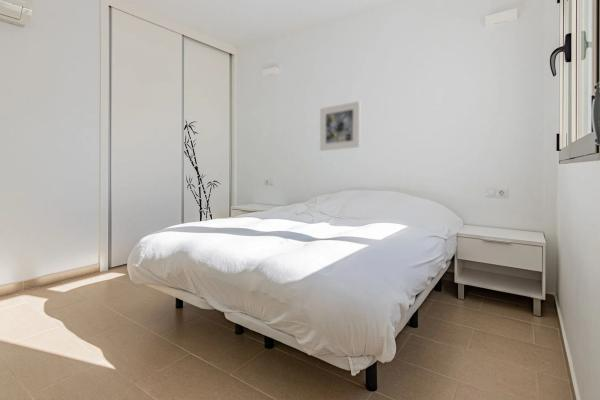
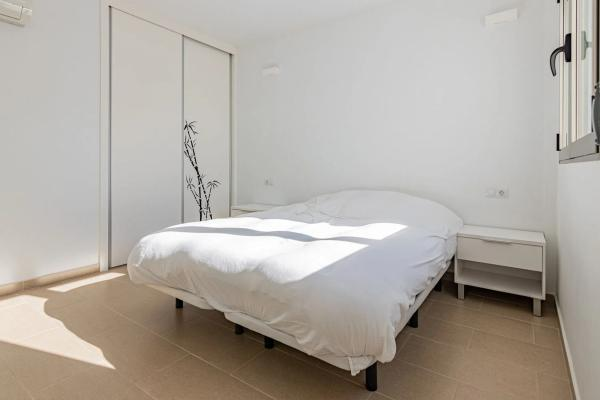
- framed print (339, 127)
